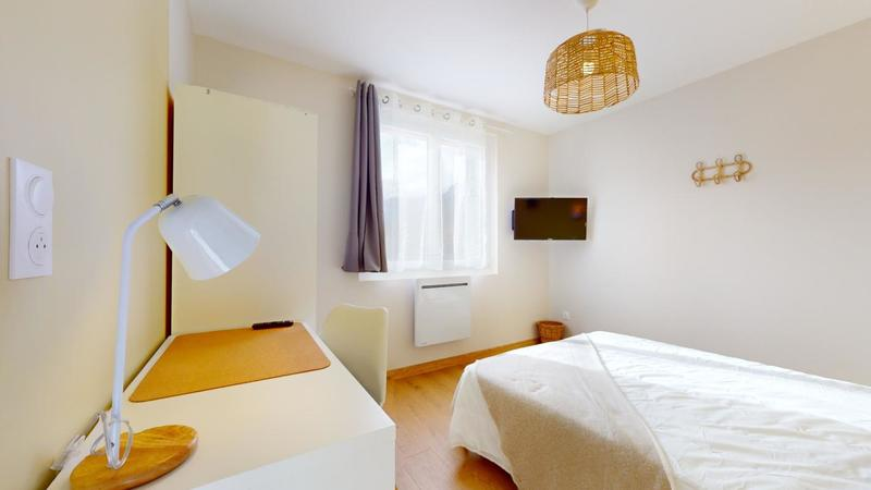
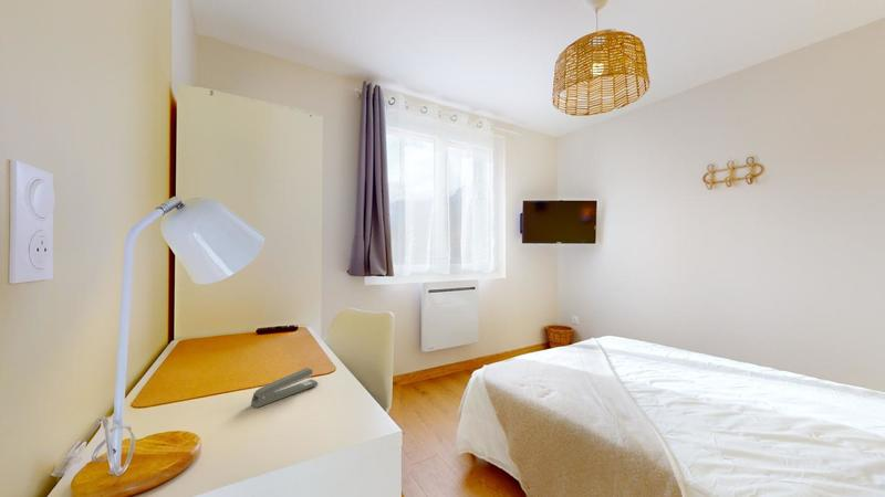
+ stapler (287, 384)
